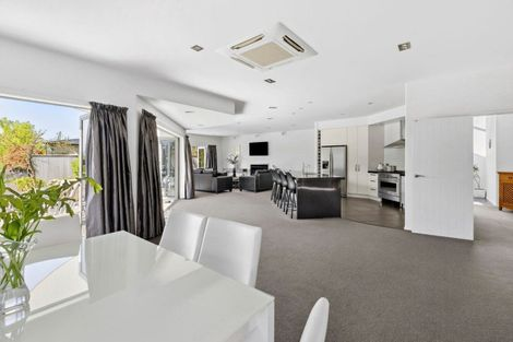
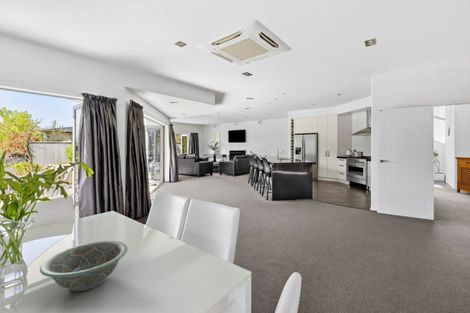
+ decorative bowl (88, 268)
